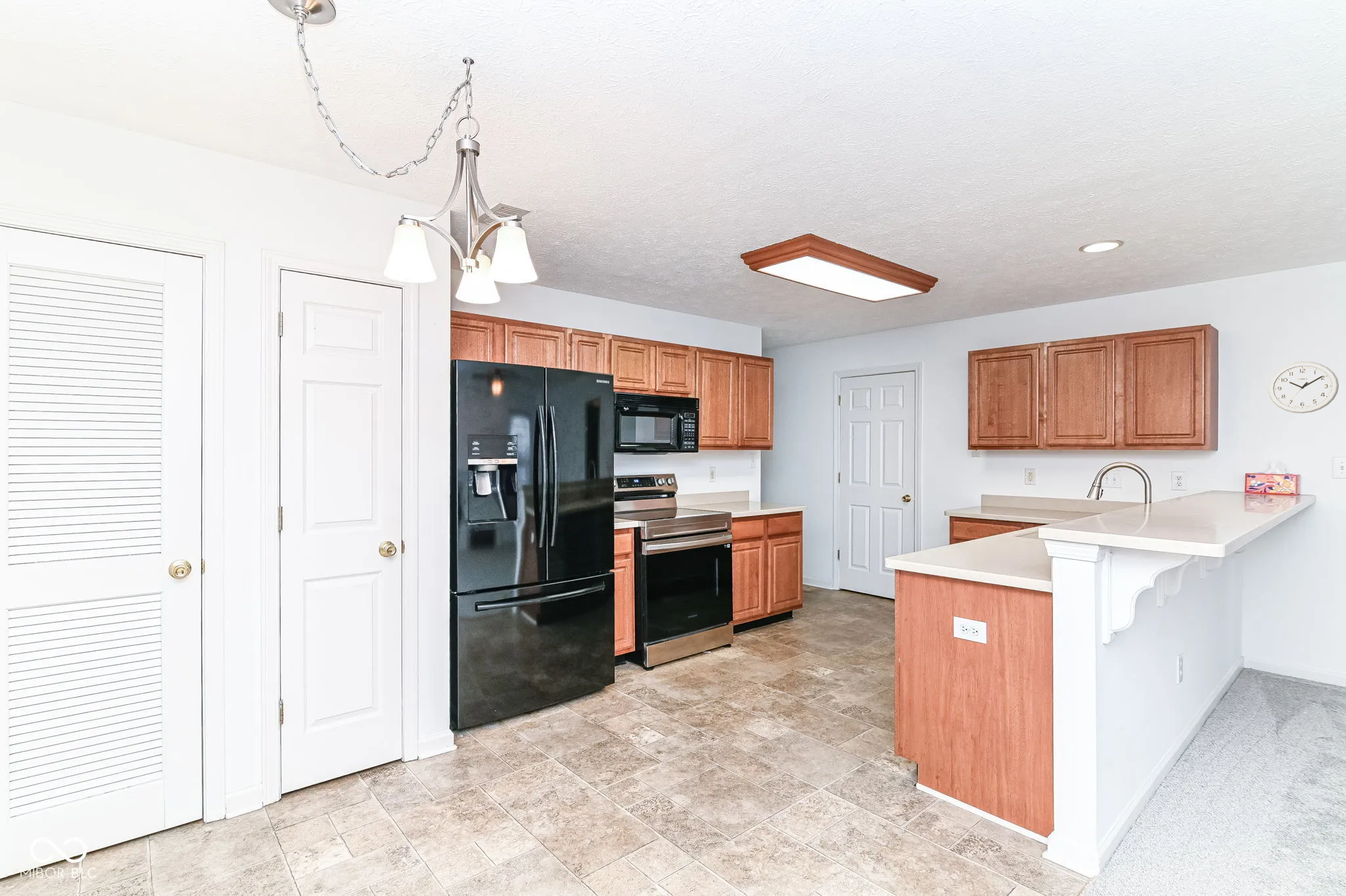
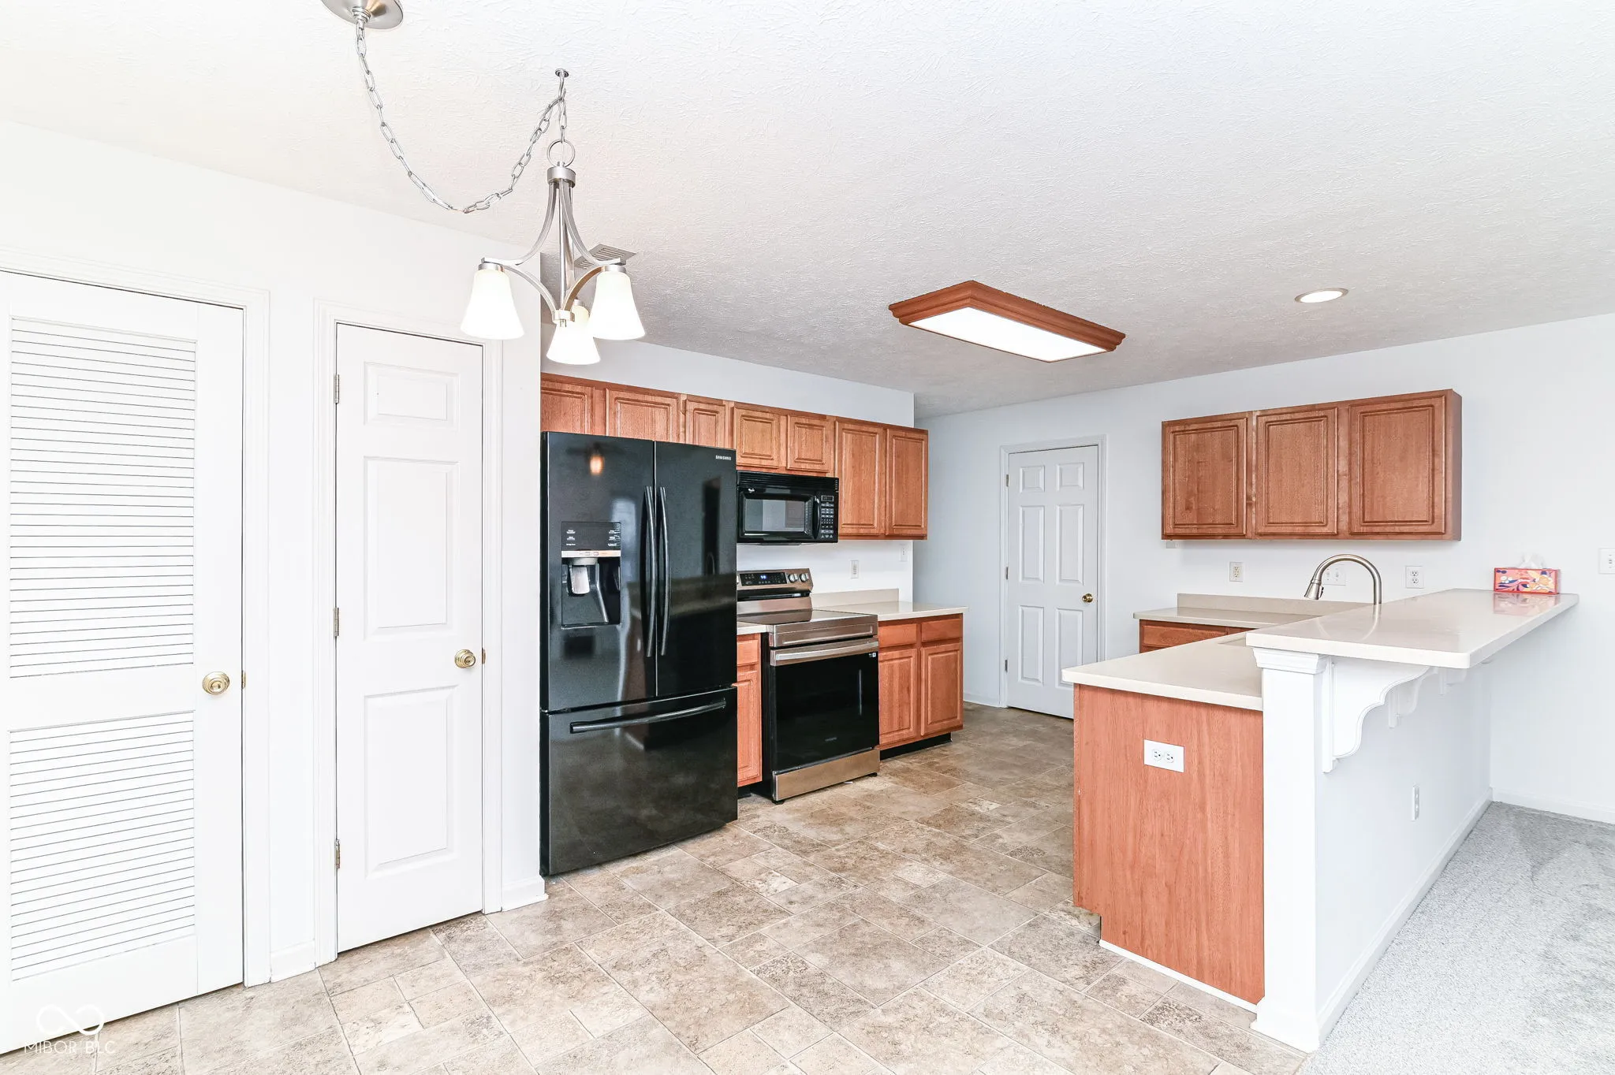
- wall clock (1302, 387)
